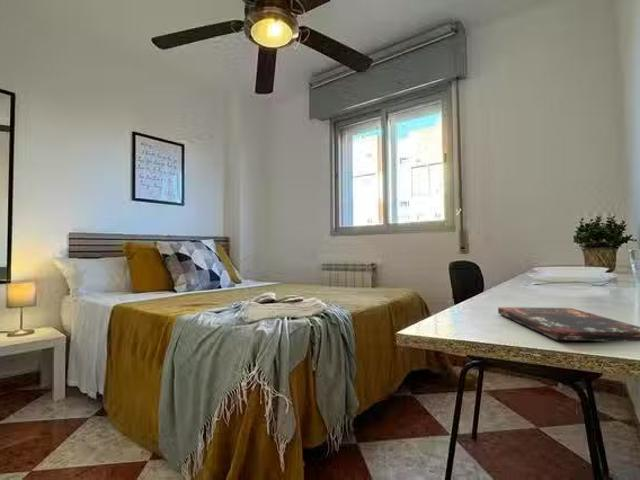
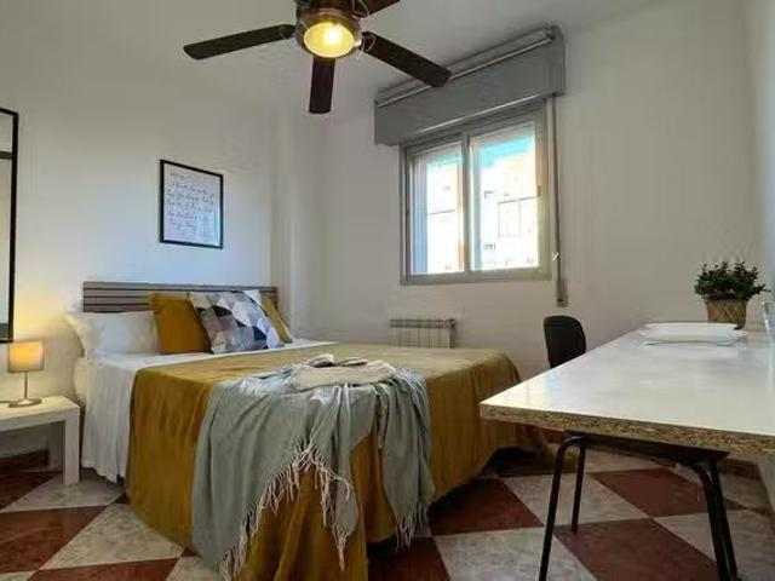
- book (565, 321)
